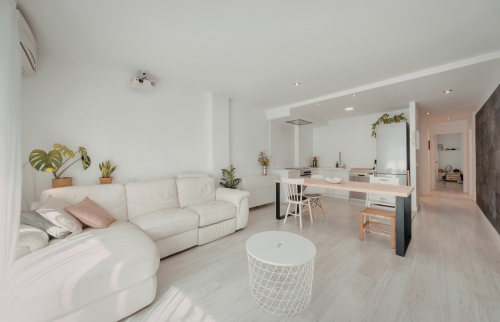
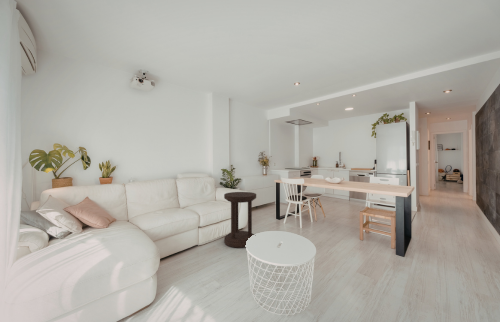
+ side table (237, 217)
